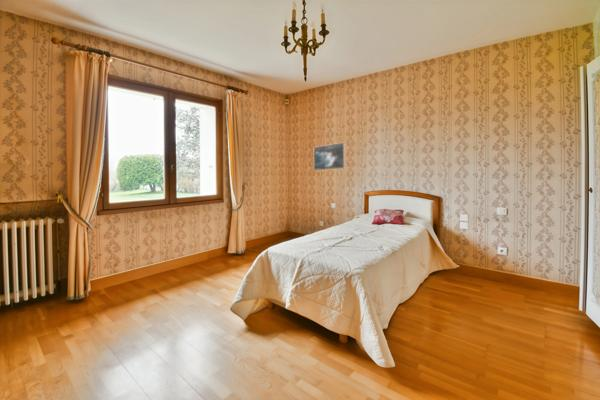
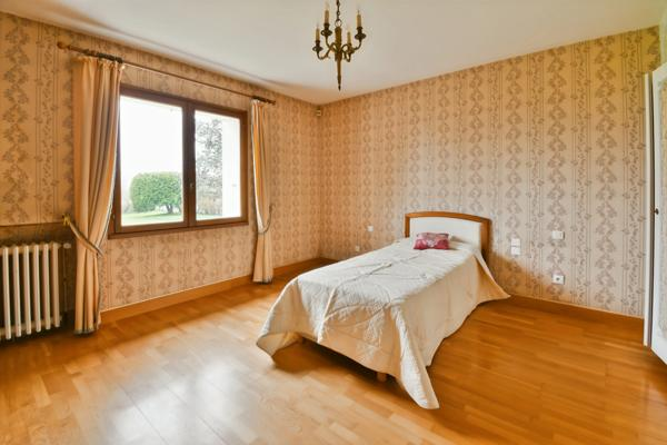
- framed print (328, 157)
